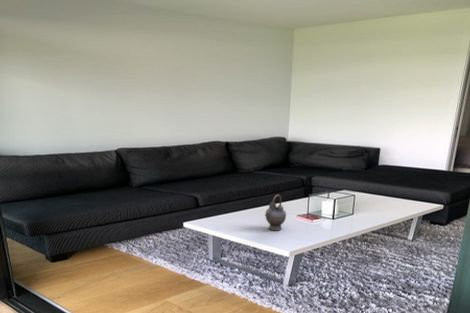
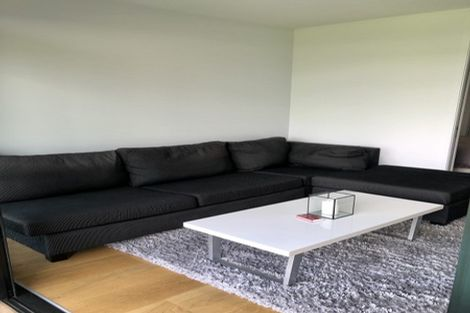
- teapot (274, 212)
